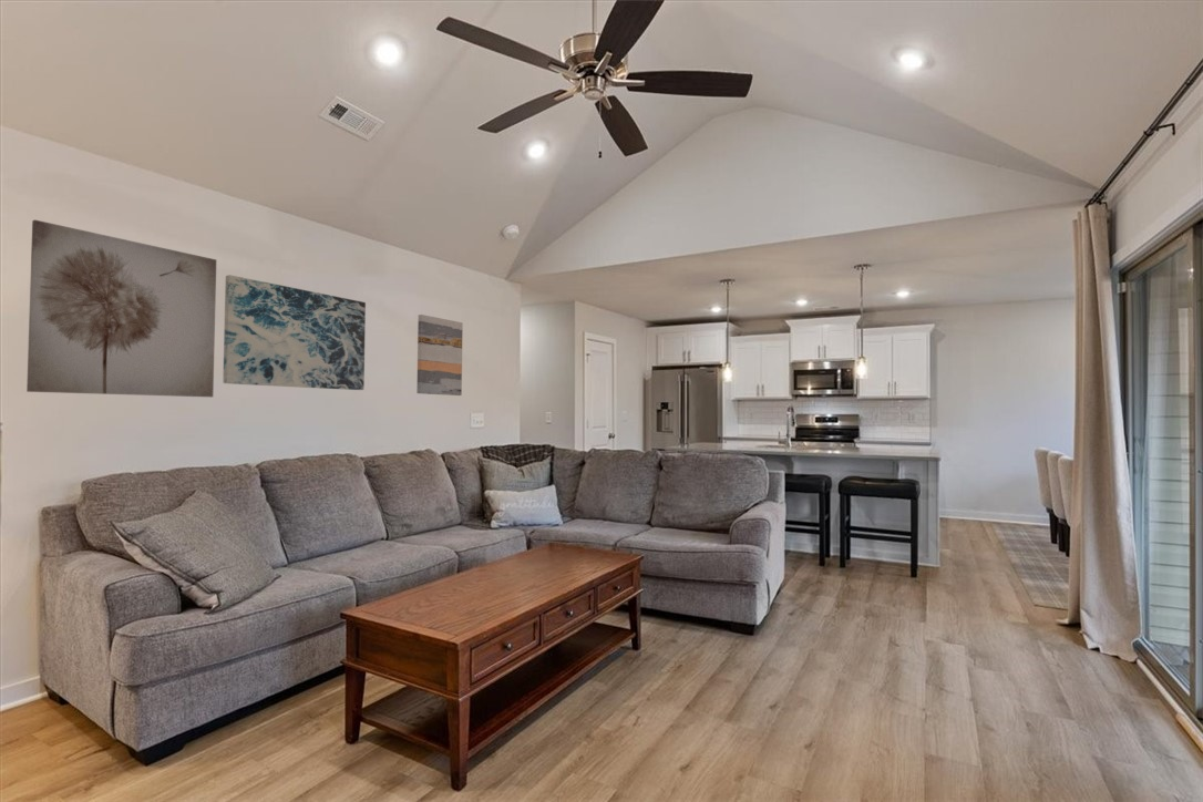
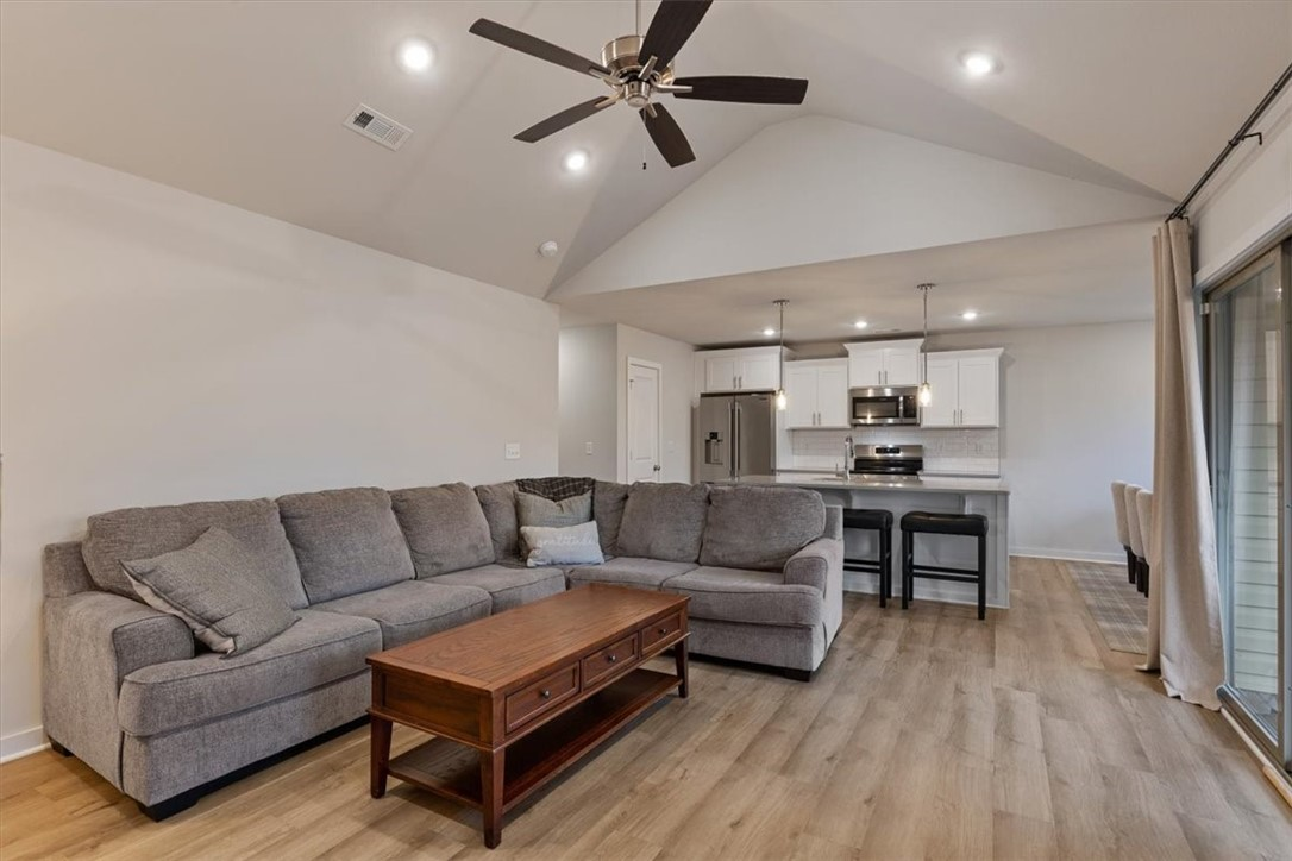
- wall art (301, 338)
- wall art (440, 357)
- wall art (132, 318)
